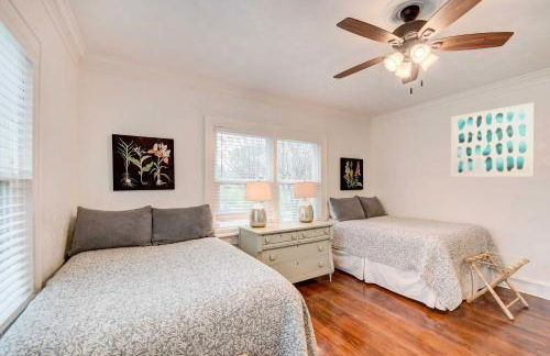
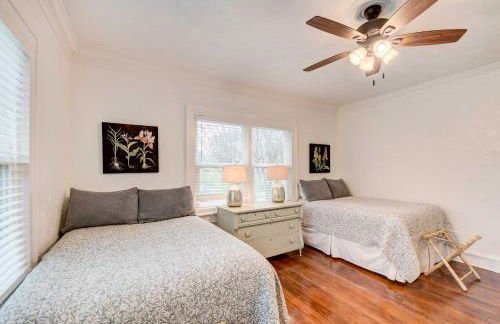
- wall art (487, 143)
